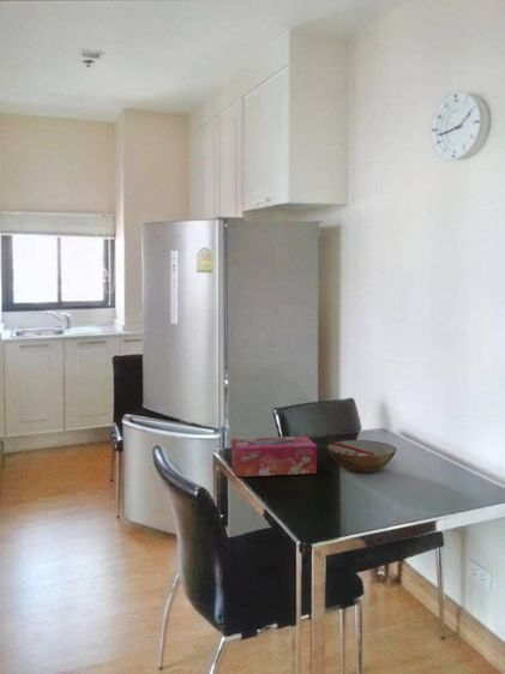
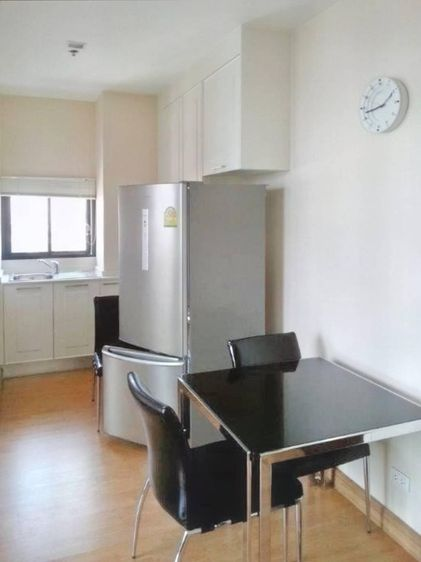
- tissue box (272, 455)
- bowl (361, 458)
